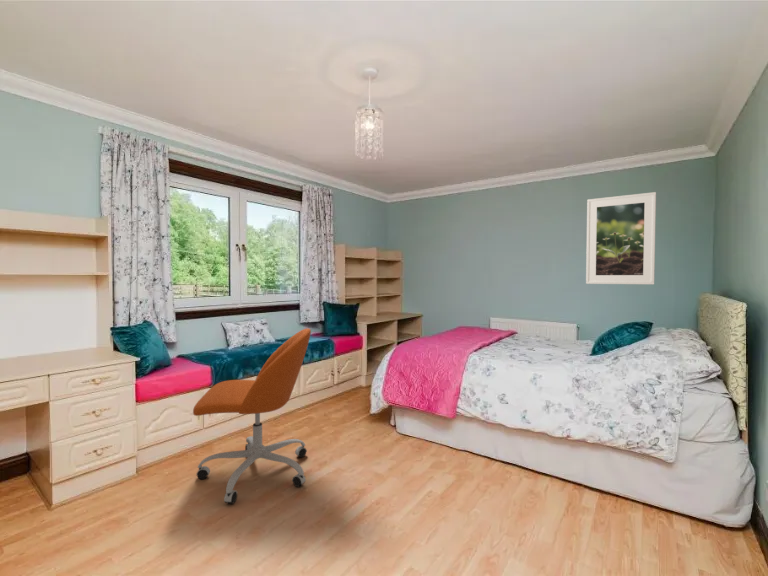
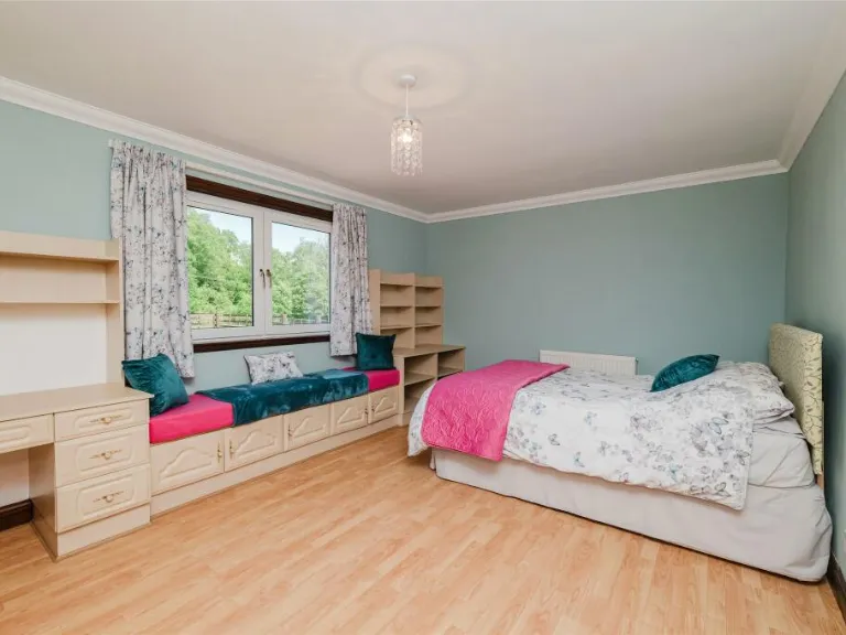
- office chair (254, 402)
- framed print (619, 240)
